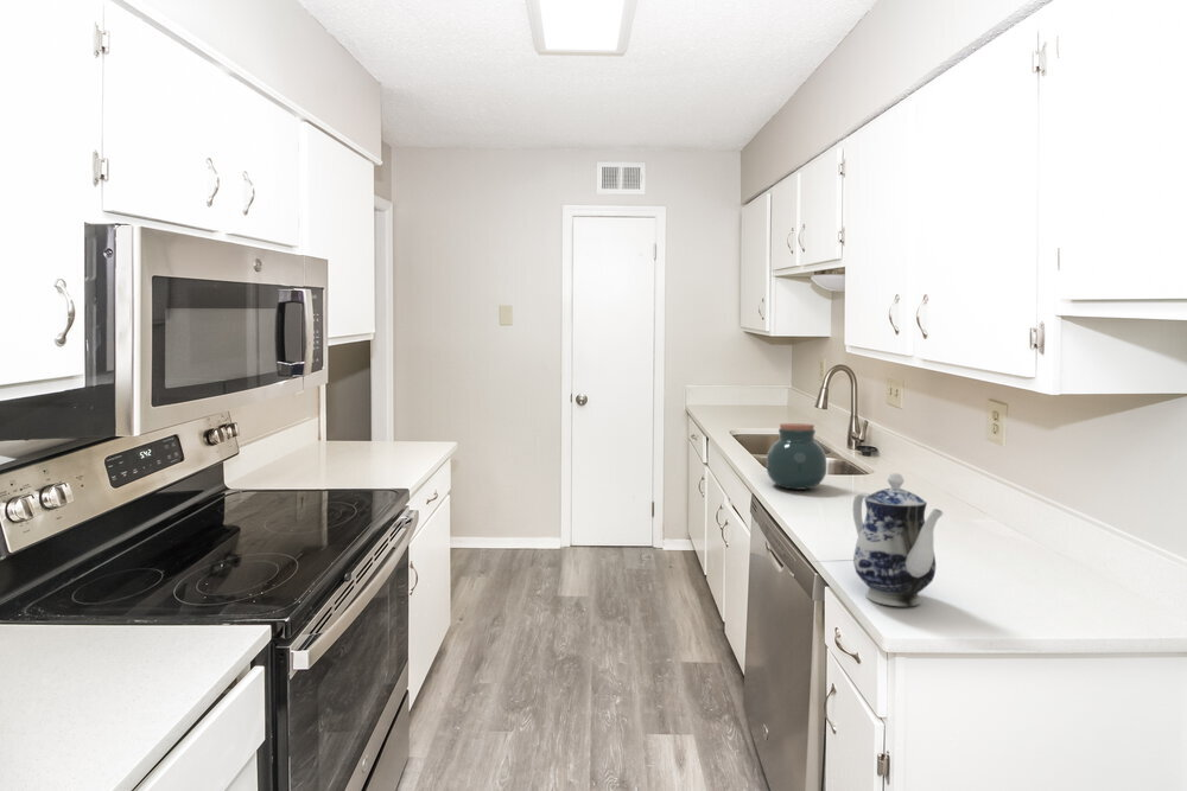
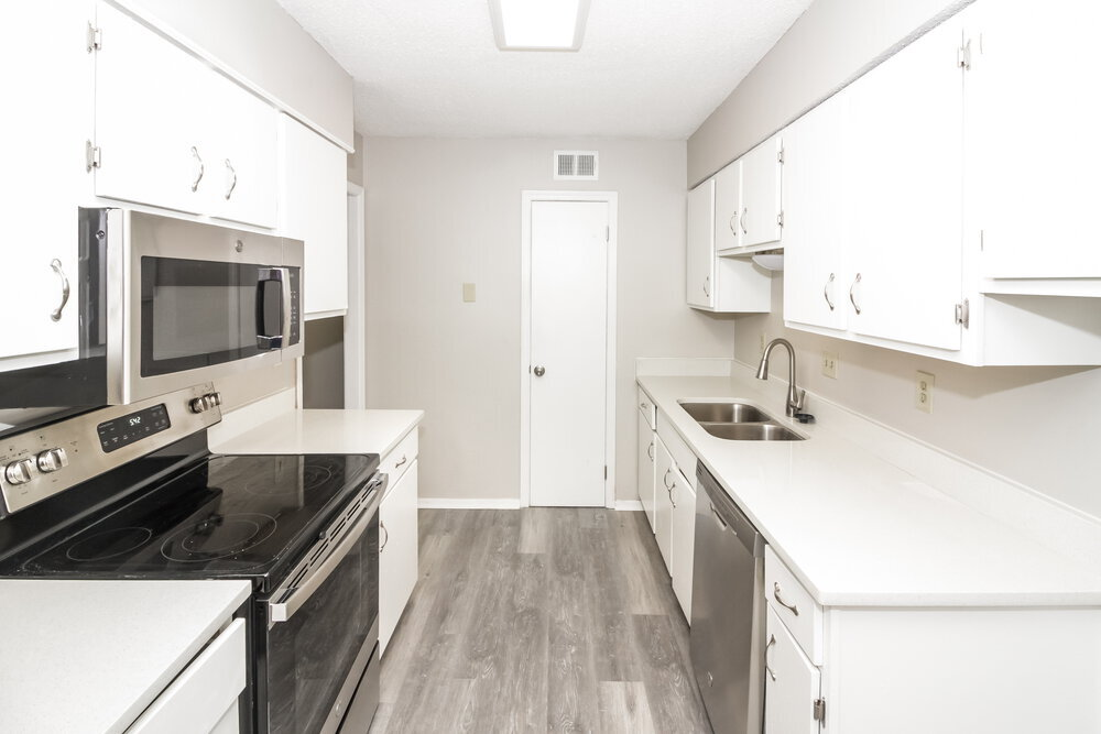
- teapot (894, 536)
- jar (795, 455)
